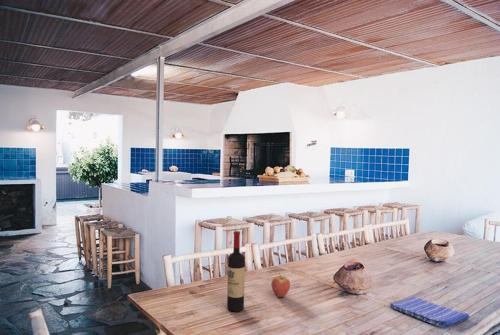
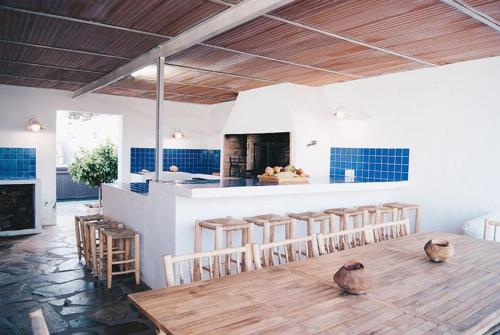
- wine bottle (236, 270)
- fruit (280, 284)
- dish towel (428, 309)
